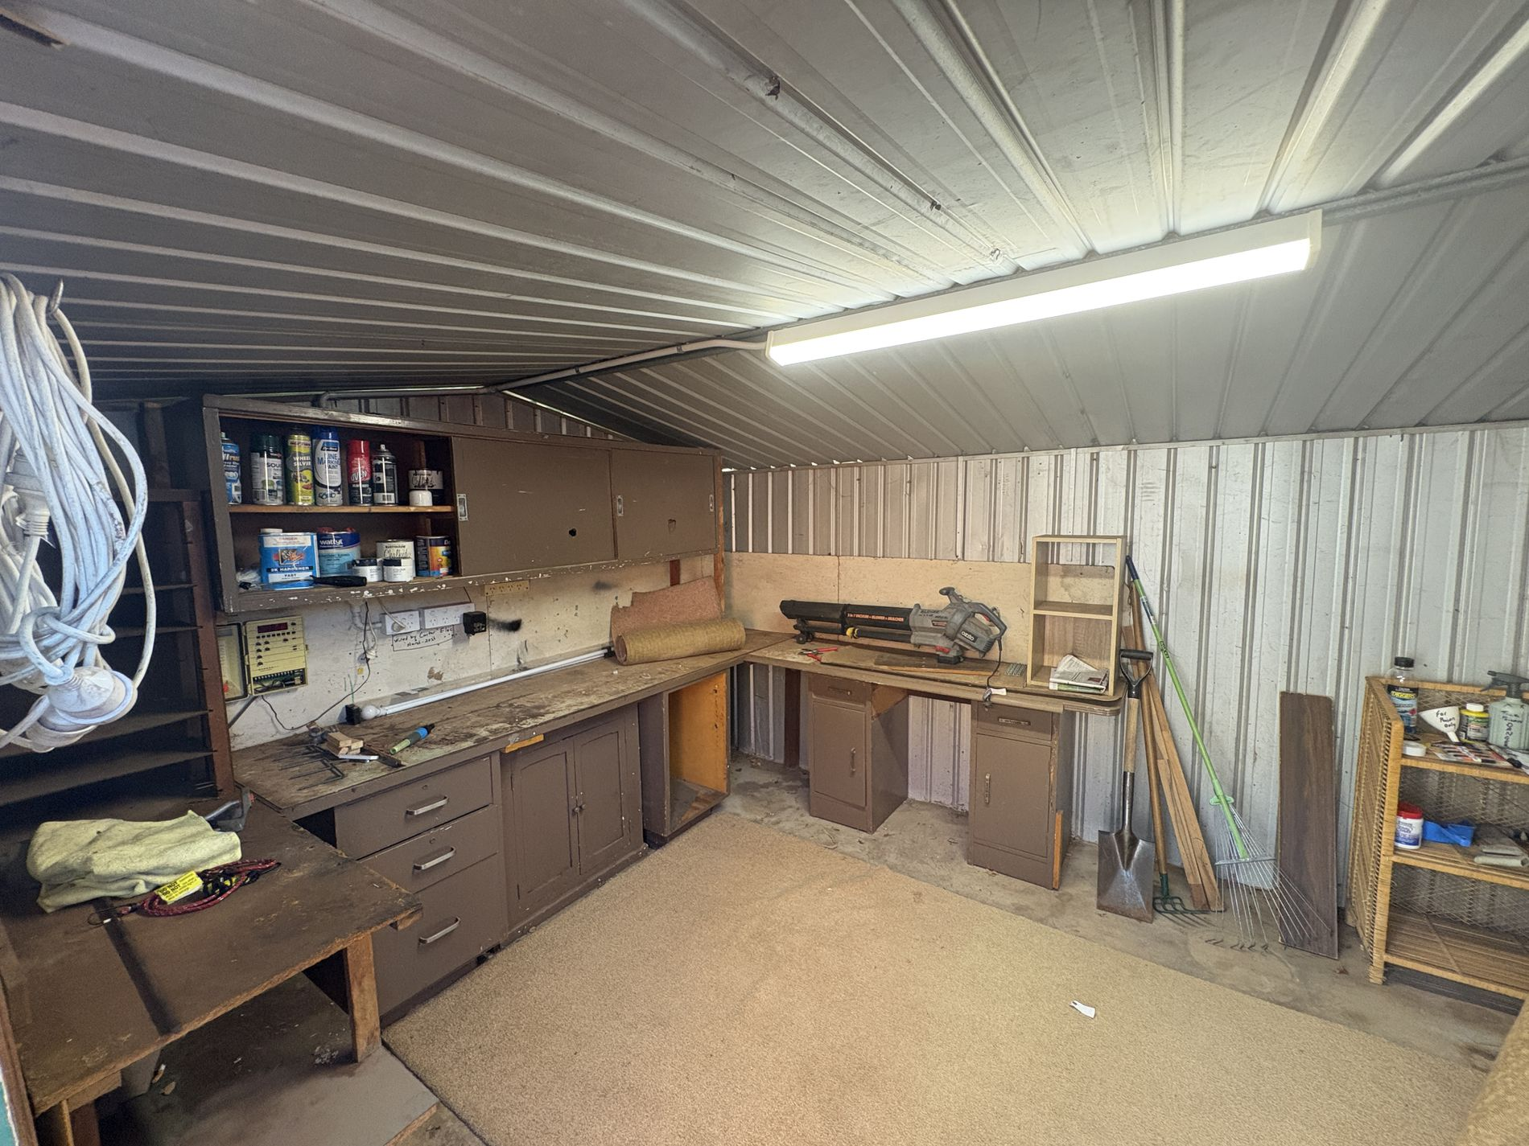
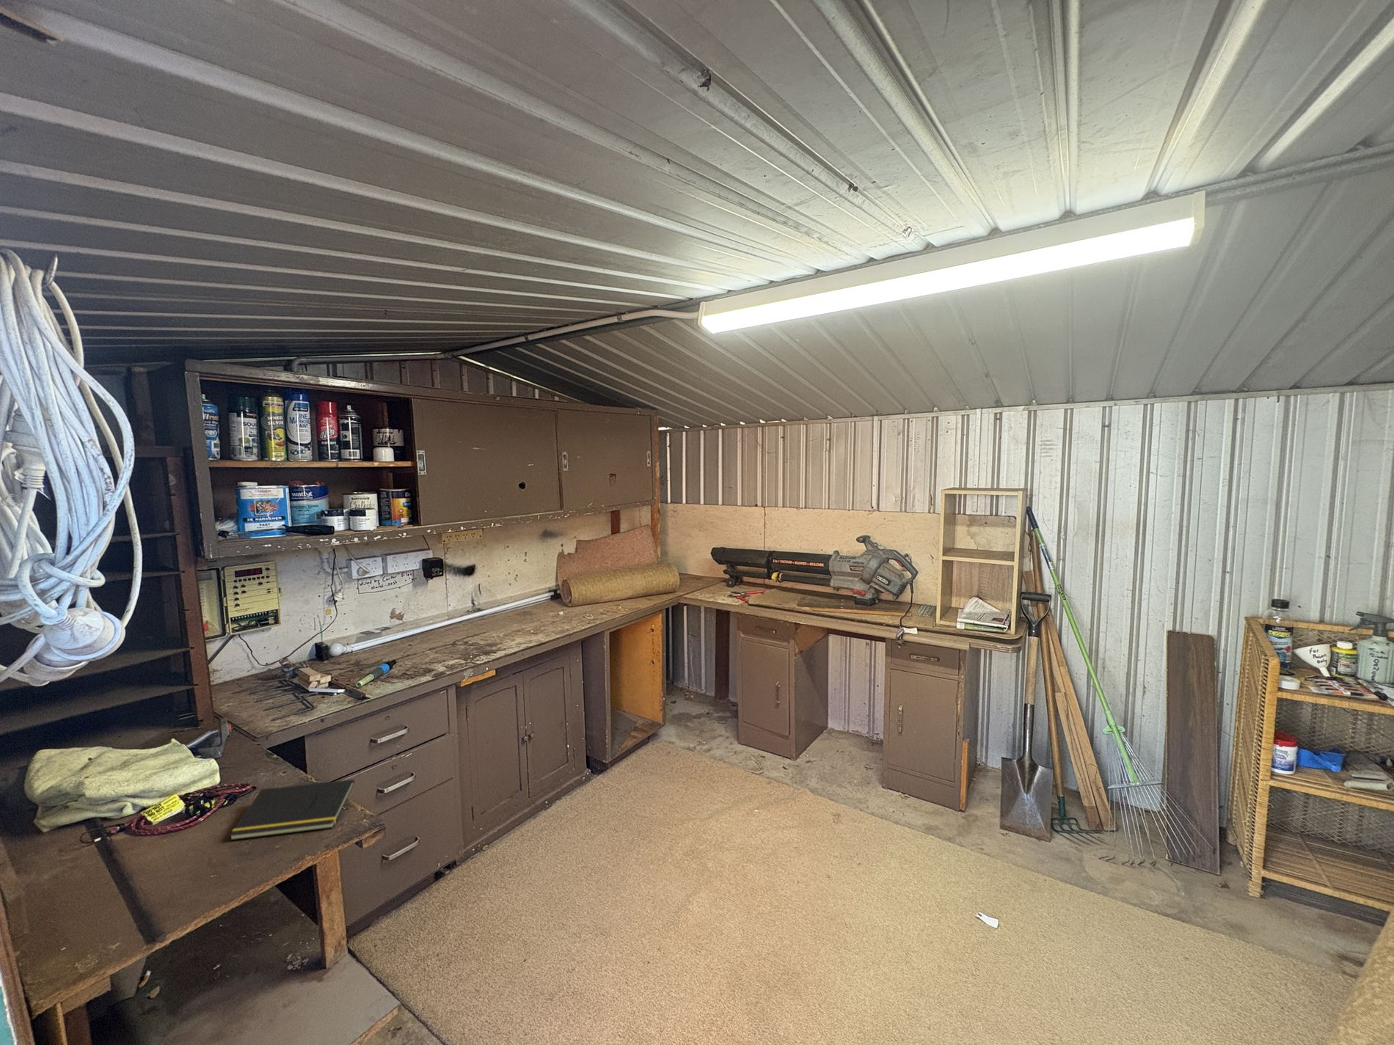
+ notepad (295, 808)
